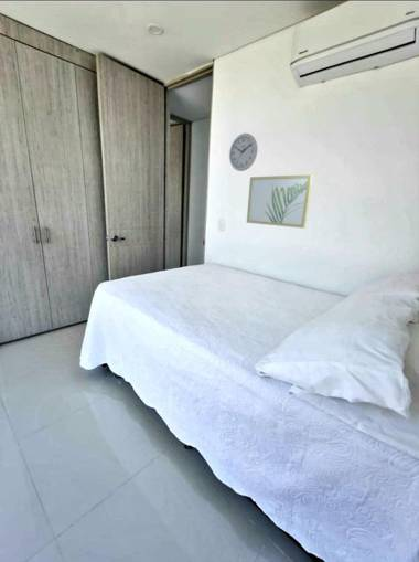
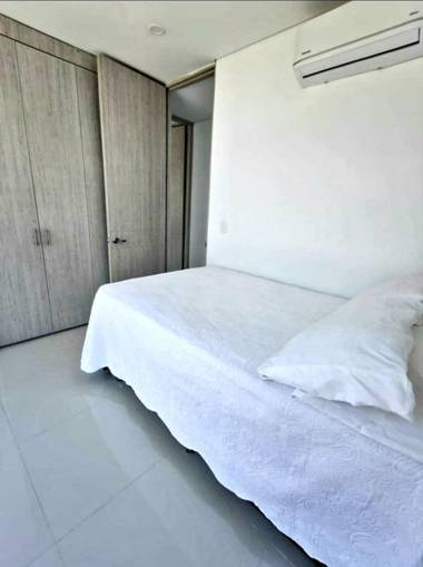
- wall art (276, 201)
- wall clock (241, 152)
